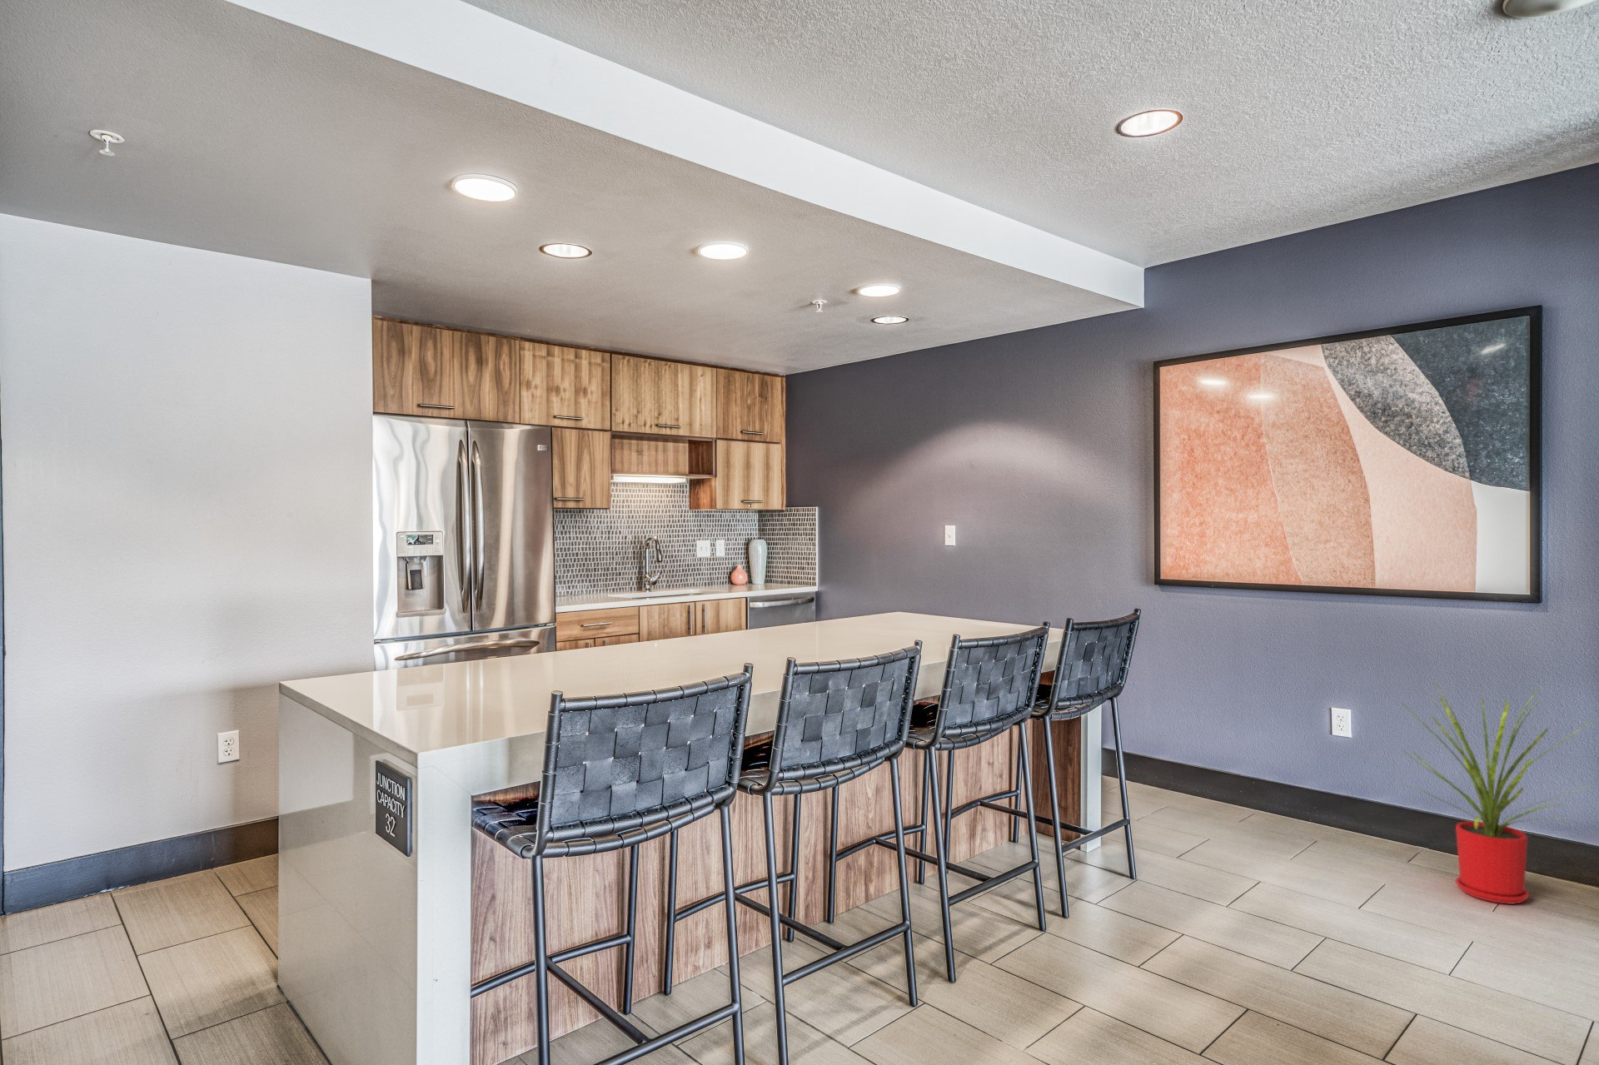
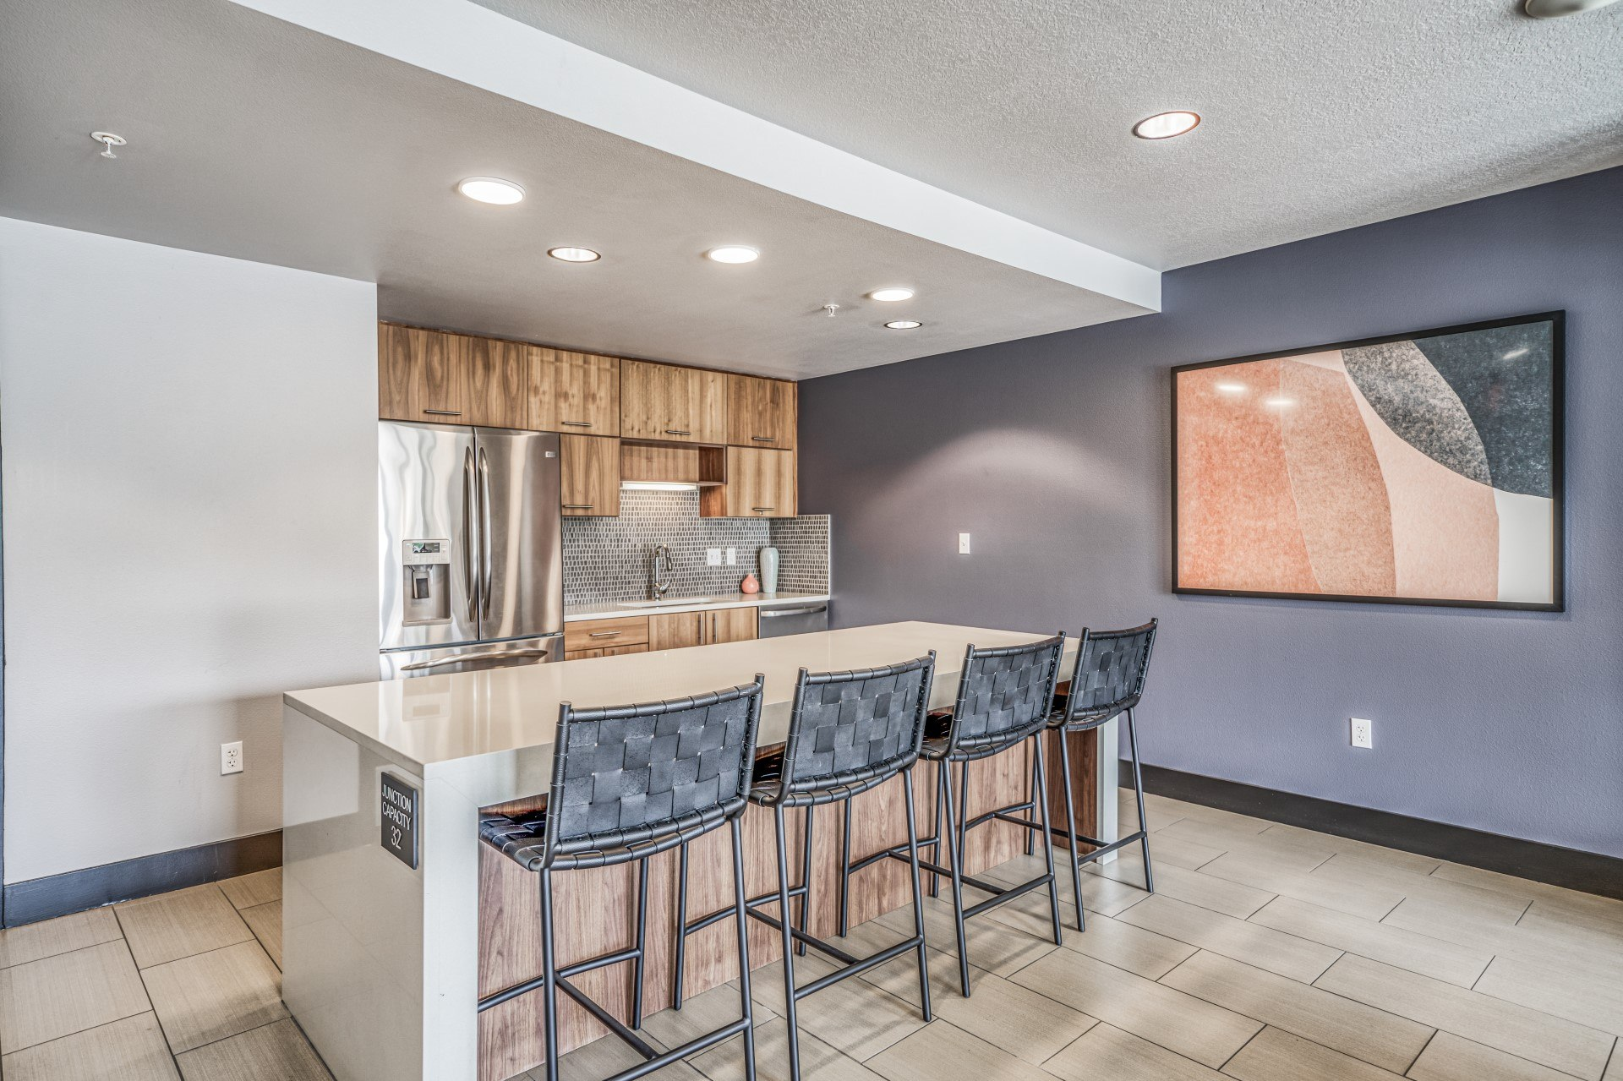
- house plant (1492, 790)
